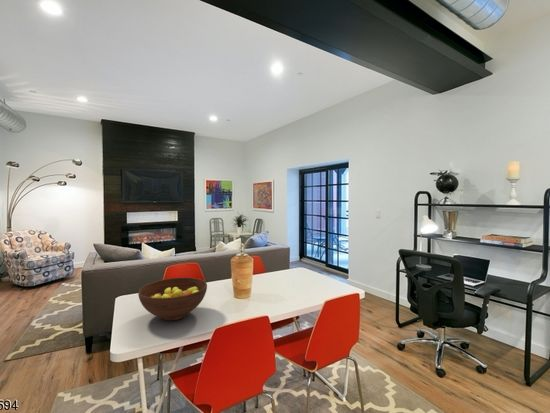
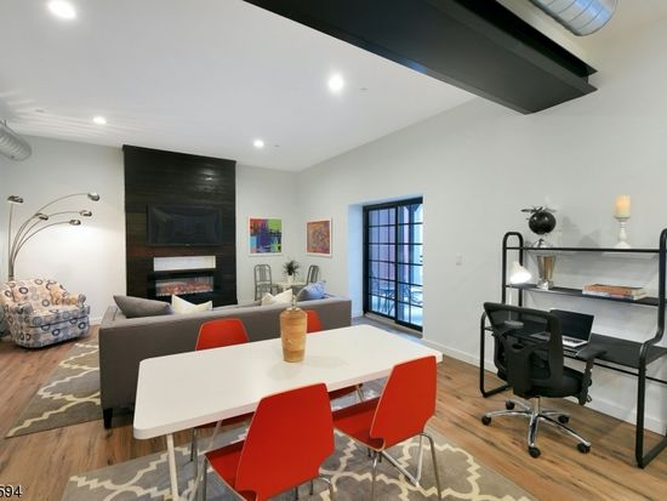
- fruit bowl (174, 301)
